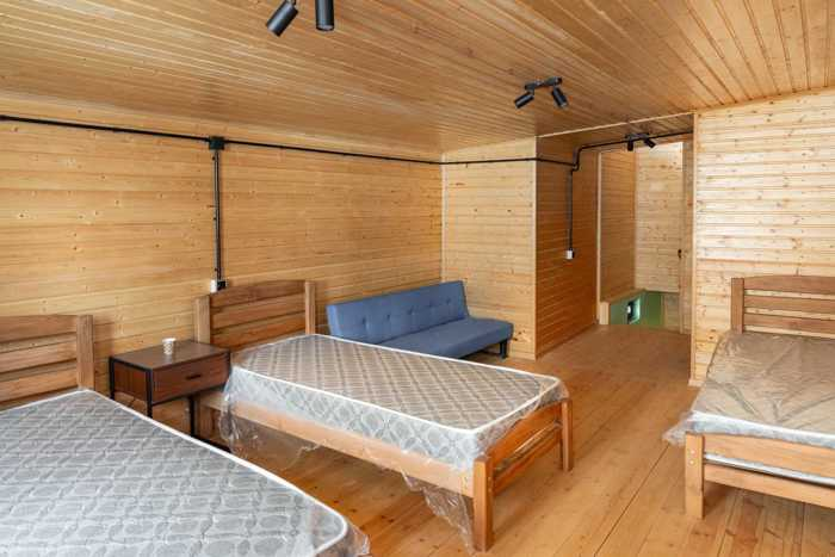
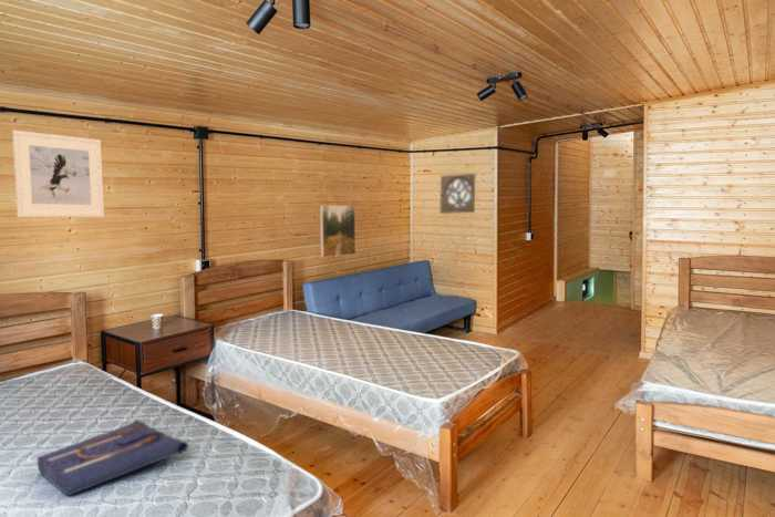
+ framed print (61, 176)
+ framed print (338, 230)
+ tote bag (111, 451)
+ wall ornament (457, 194)
